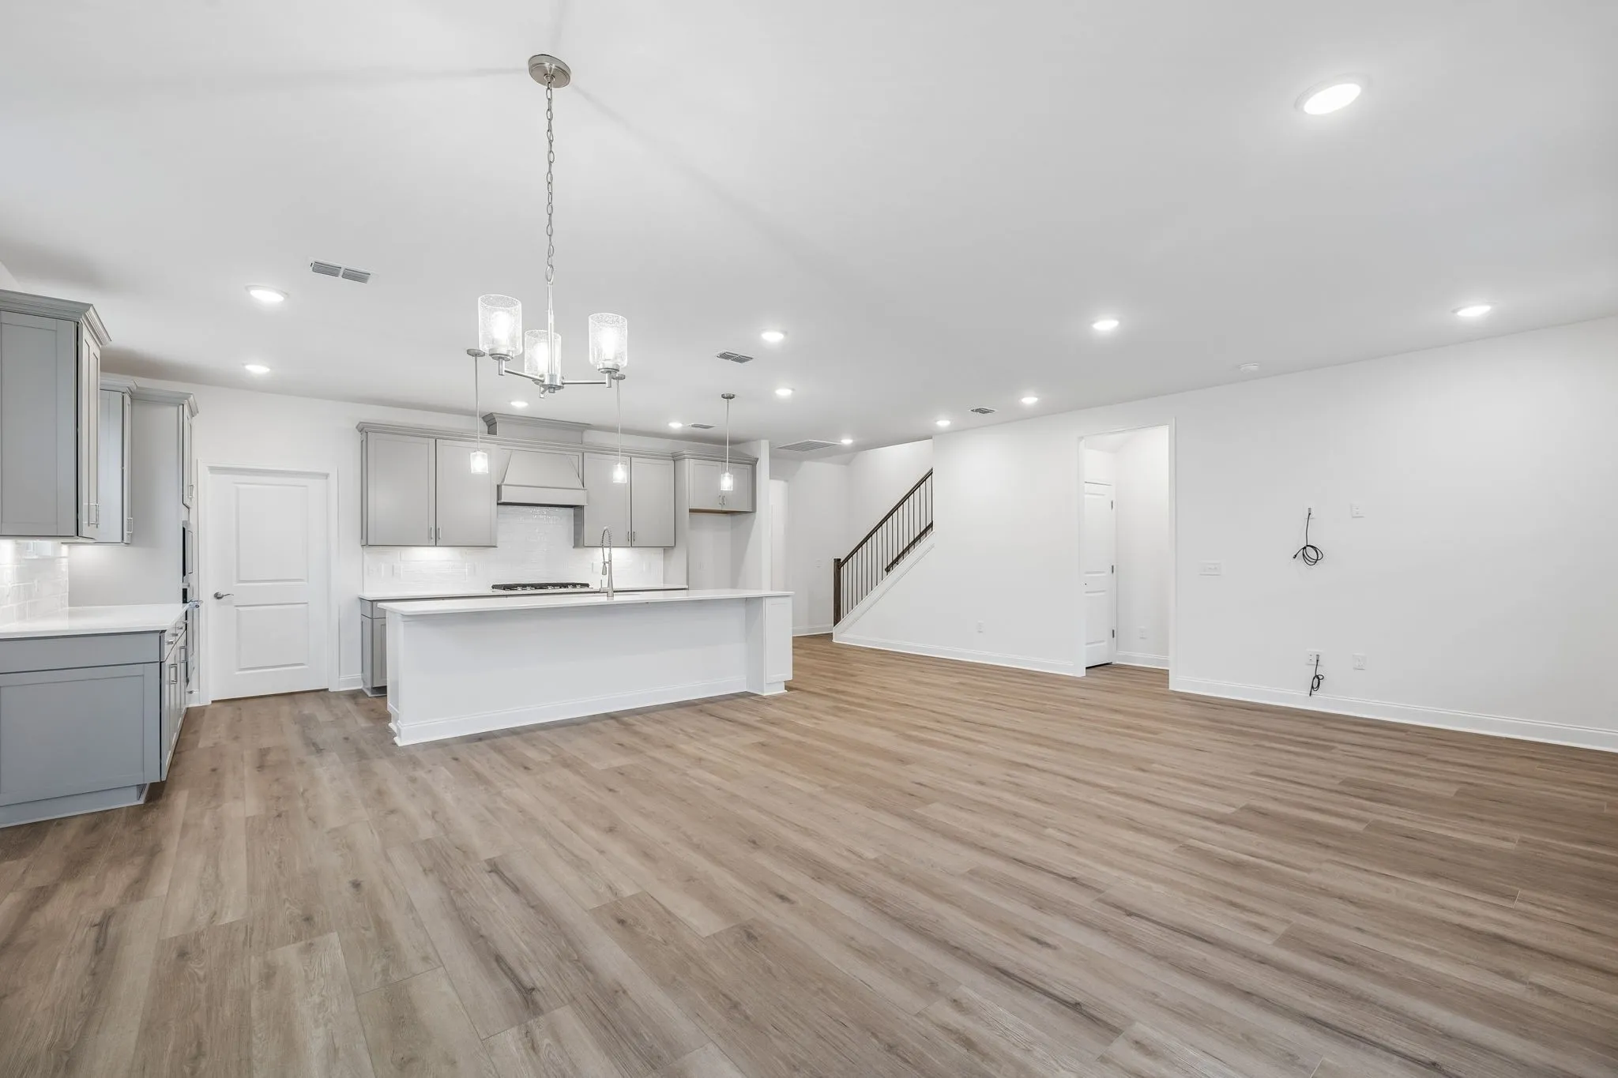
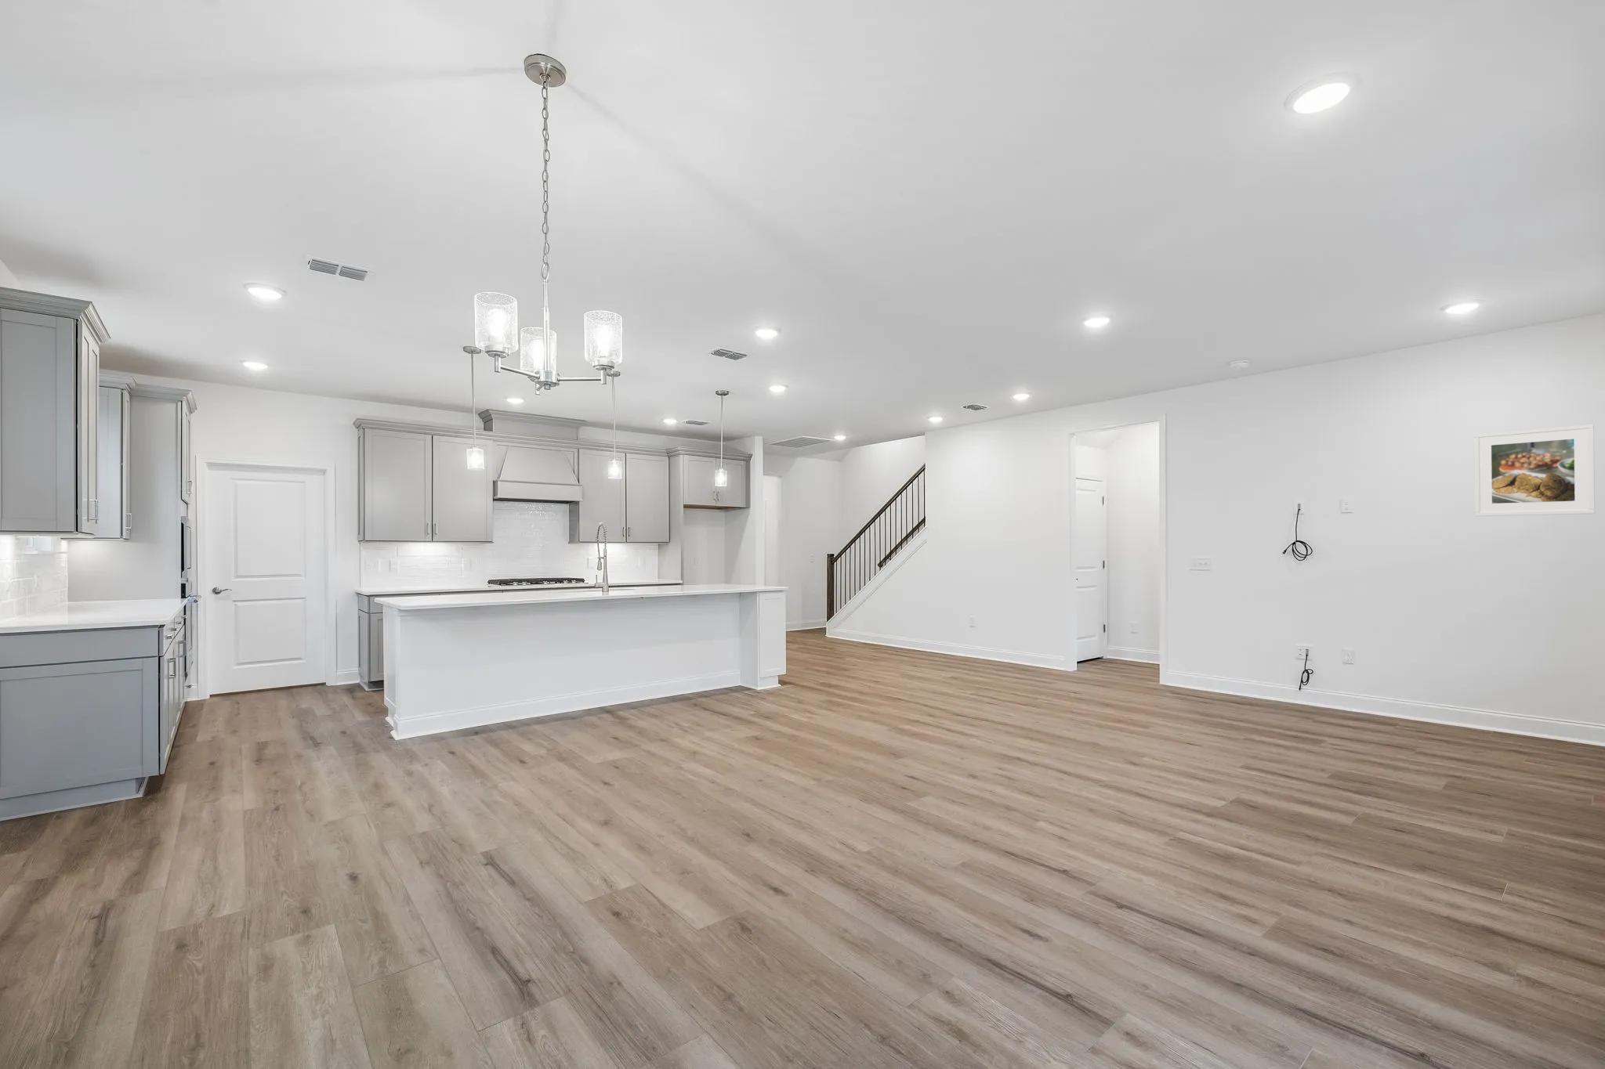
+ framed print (1531, 472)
